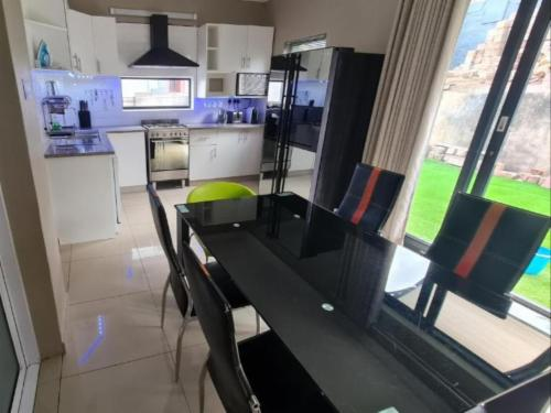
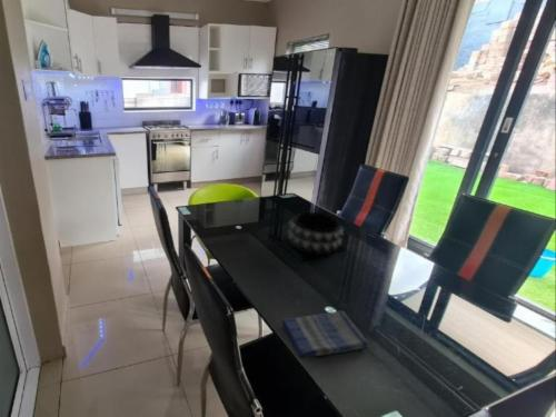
+ dish towel (324, 331)
+ decorative bowl (315, 232)
